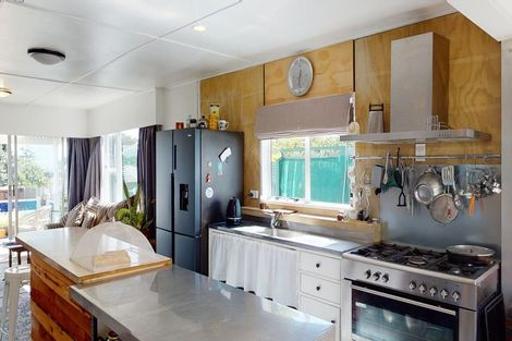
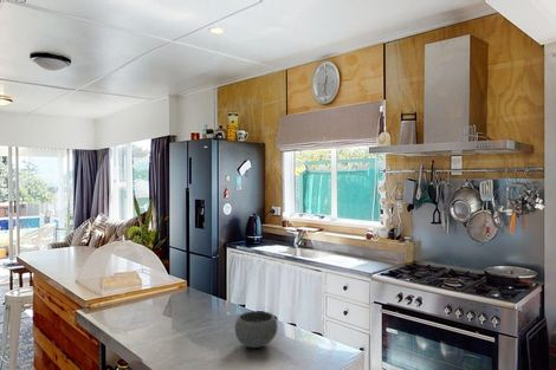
+ bowl (256, 330)
